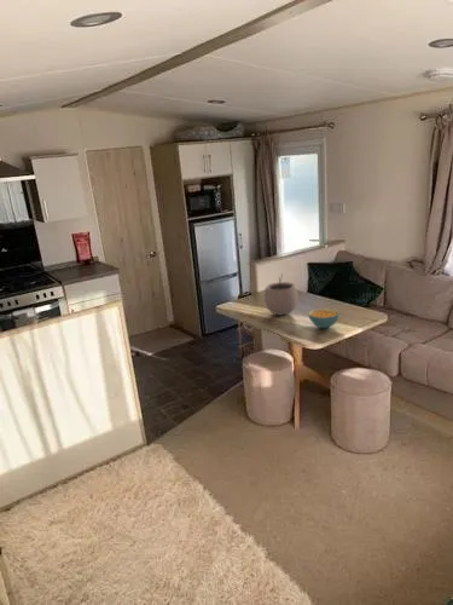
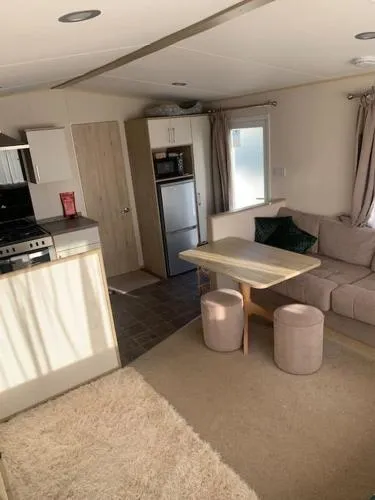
- plant pot (280, 293)
- cereal bowl (324, 319)
